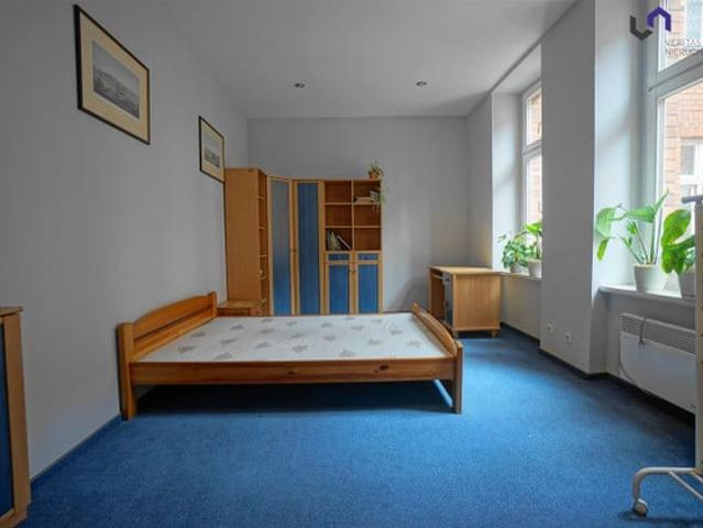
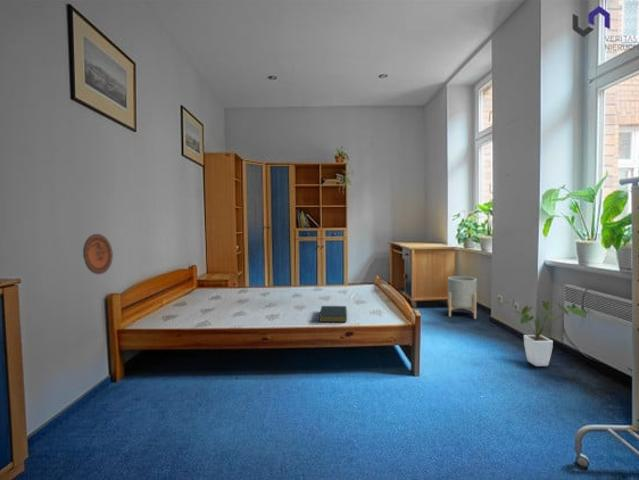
+ house plant (541, 332)
+ hardback book (333, 313)
+ decorative plate (97, 254)
+ planter (461, 296)
